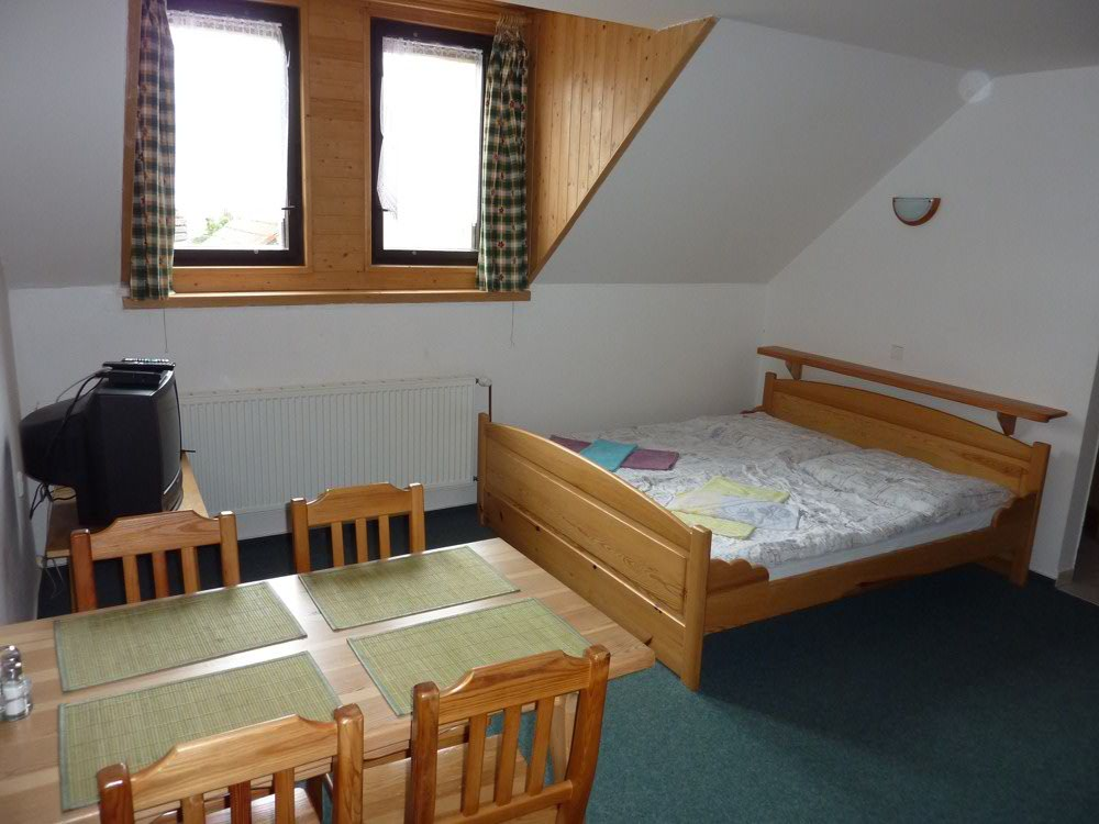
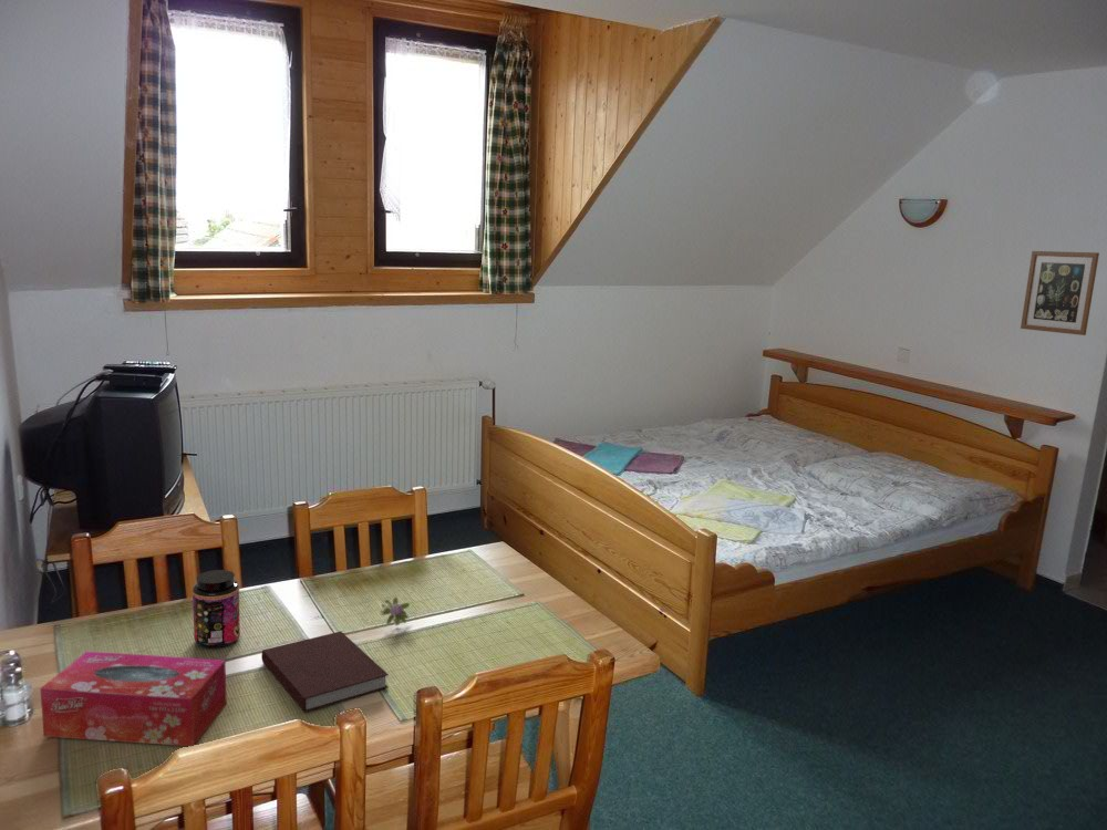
+ flower (394, 612)
+ wall art (1058, 292)
+ notebook (323, 668)
+ tissue box (137, 696)
+ jar (216, 608)
